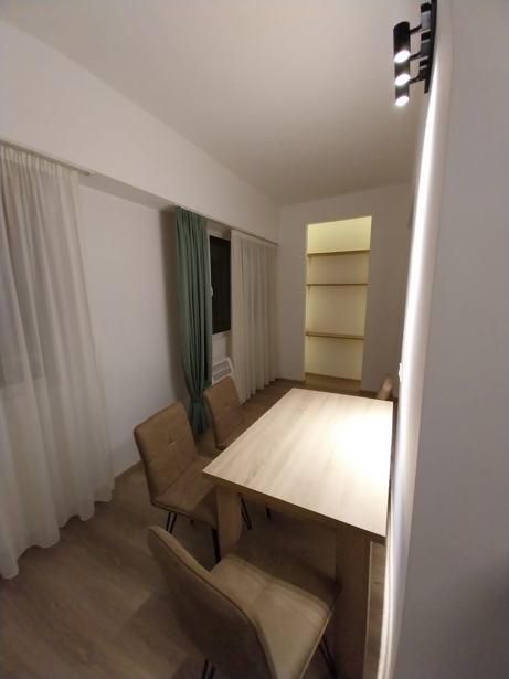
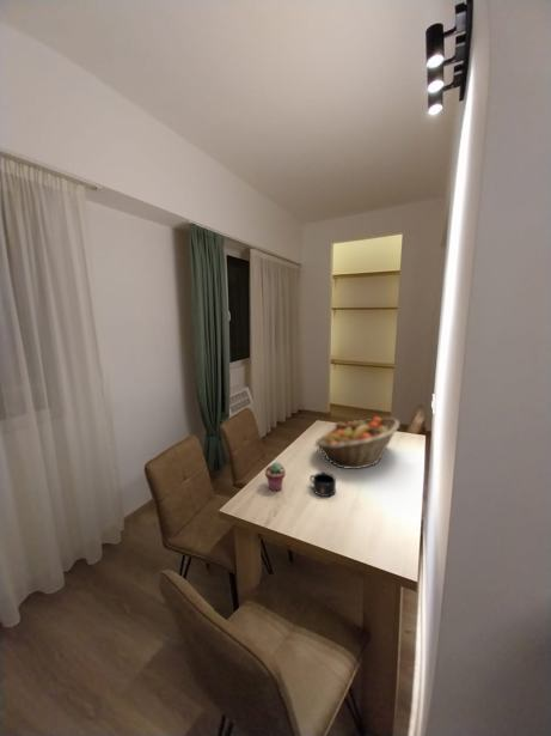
+ potted succulent (275, 475)
+ fruit basket (357, 438)
+ mug (322, 483)
